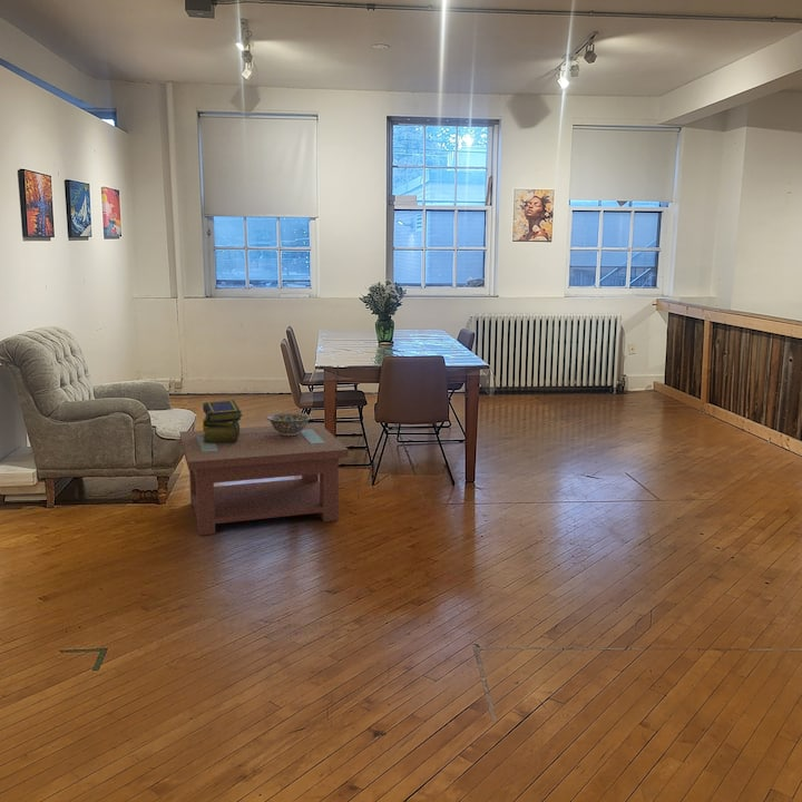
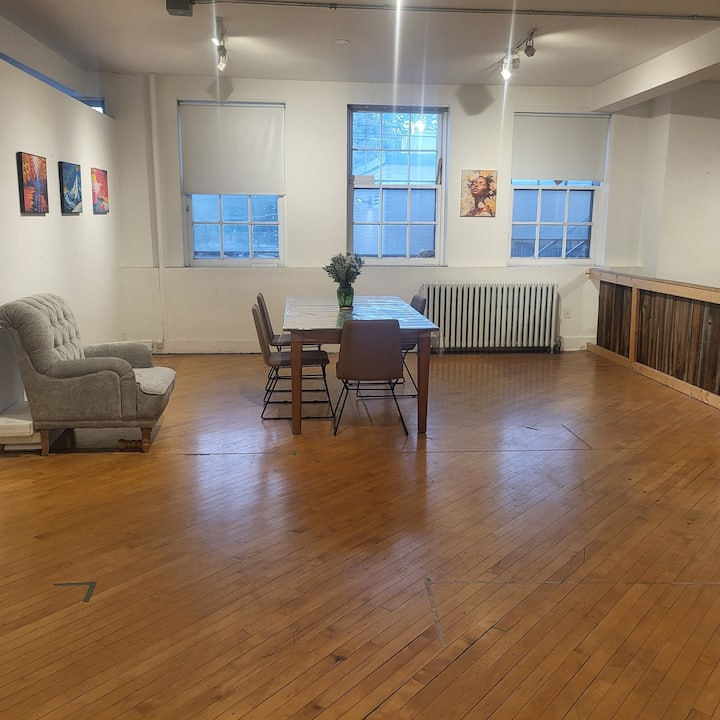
- decorative bowl (288, 424)
- stack of books (222, 421)
- coffee table (261, 476)
